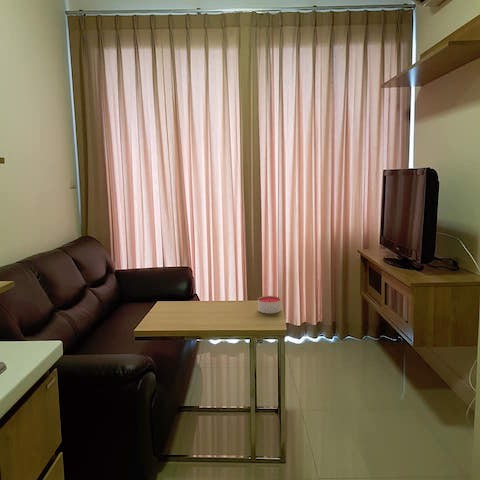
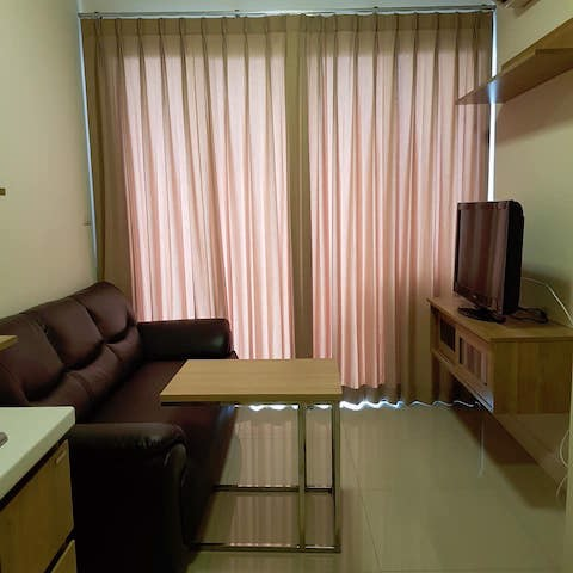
- candle (269, 304)
